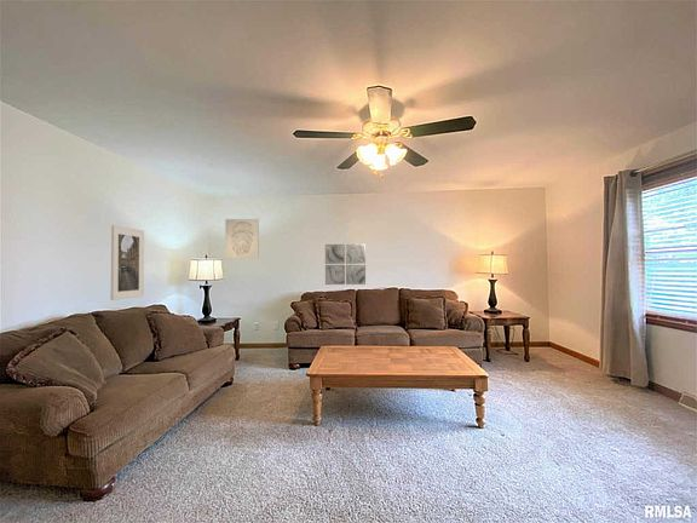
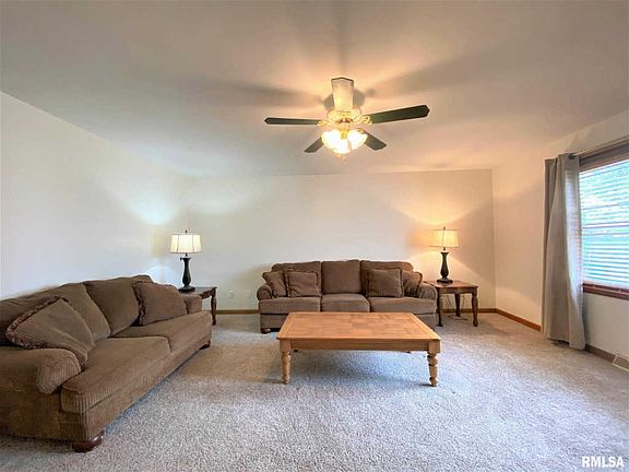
- wall art (344, 263)
- wall art (242, 238)
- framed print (128, 263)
